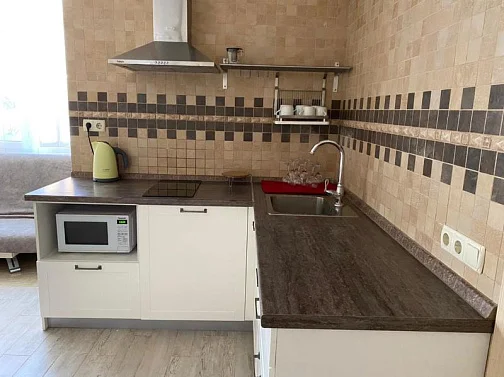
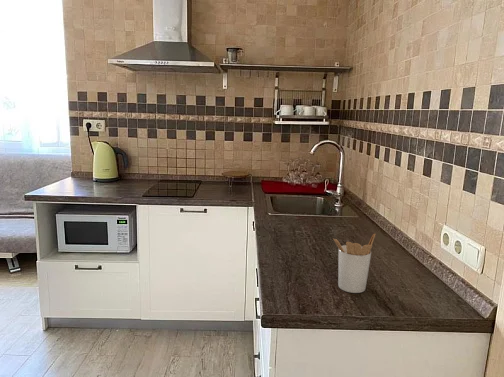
+ utensil holder (354, 262)
